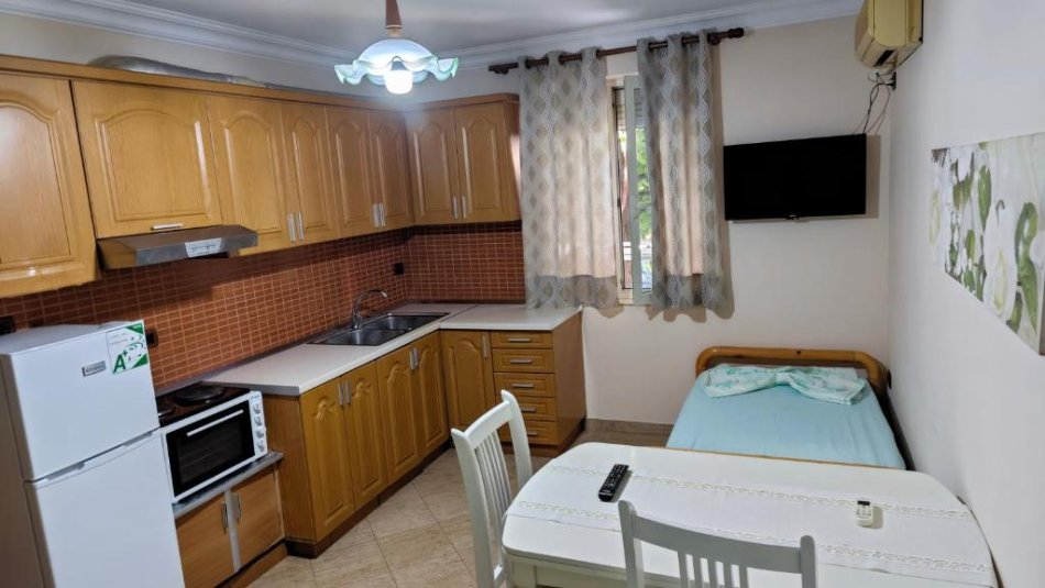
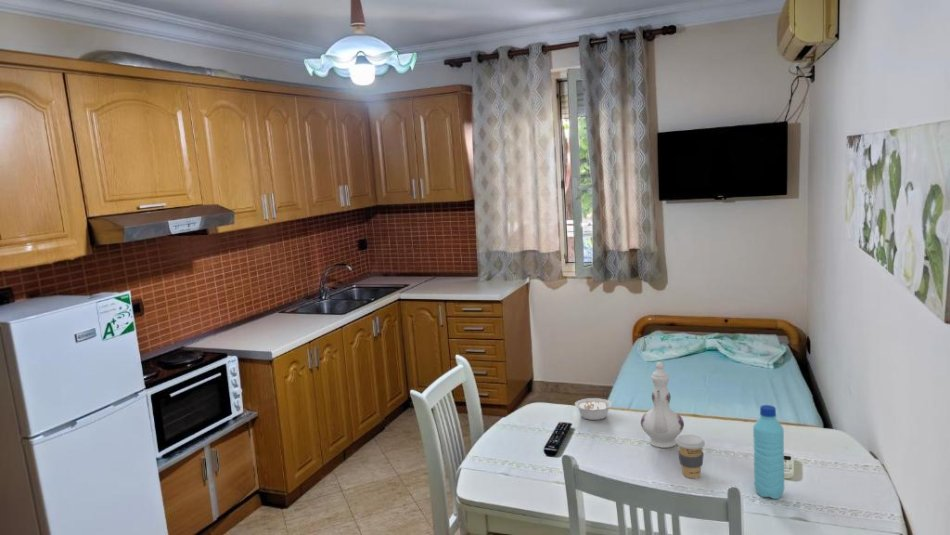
+ legume (595, 408)
+ chinaware (660, 404)
+ water bottle (768, 450)
+ coffee cup (690, 456)
